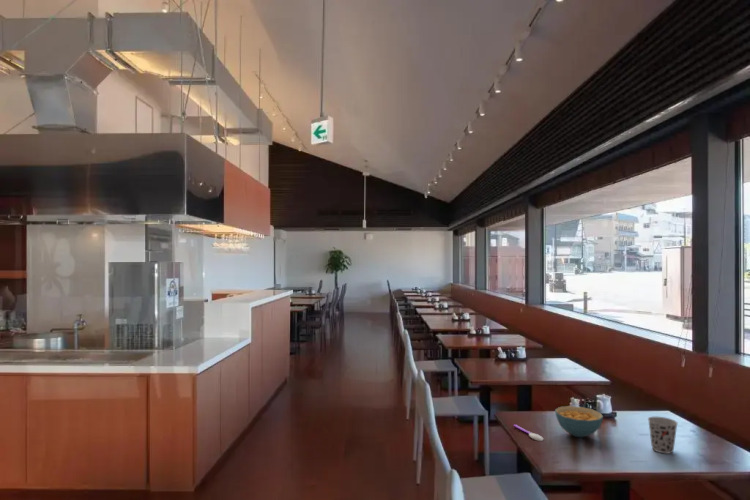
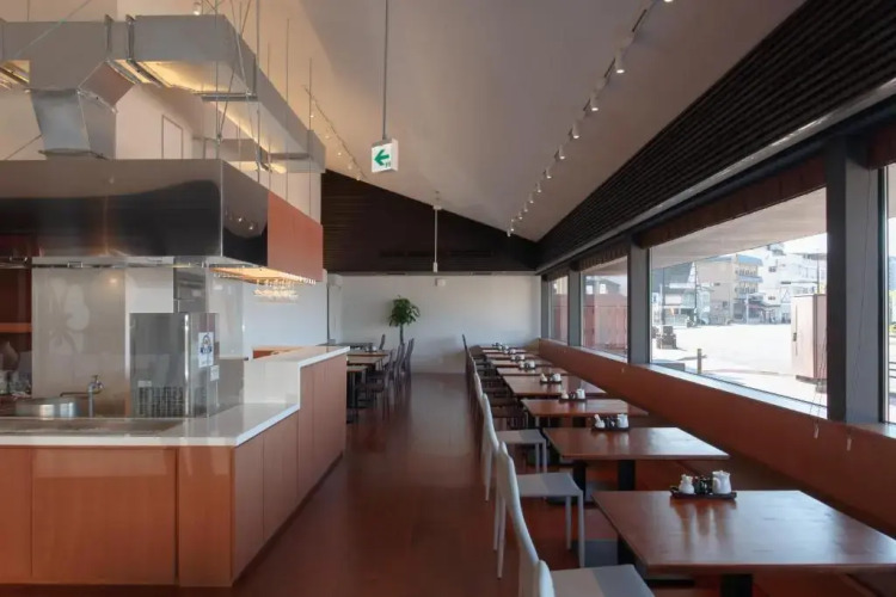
- spoon (527, 431)
- cereal bowl (578, 423)
- cup (662, 435)
